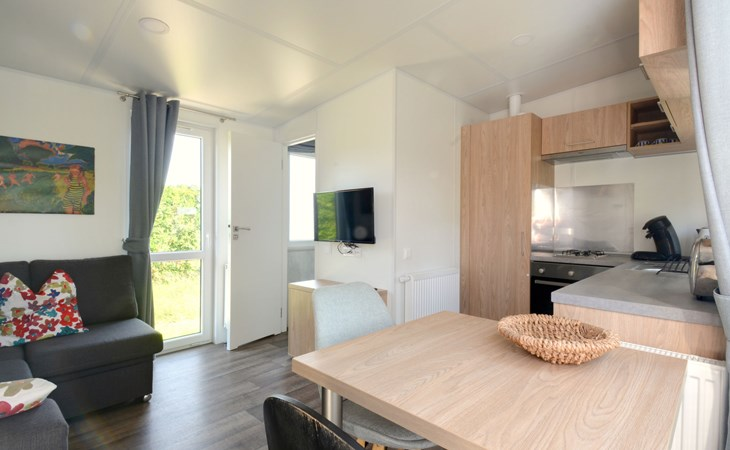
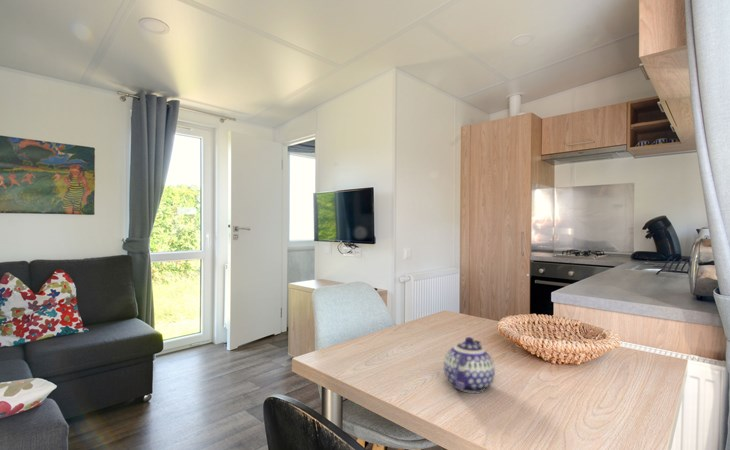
+ teapot (468, 361)
